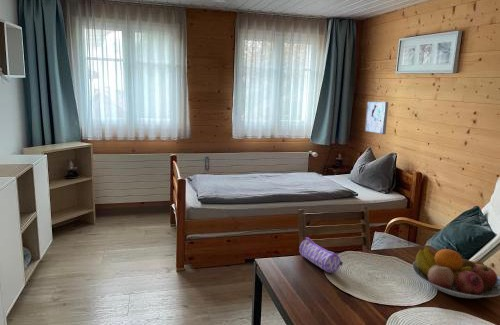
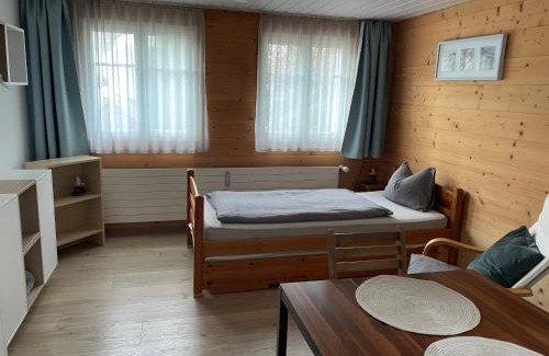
- fruit bowl (457, 271)
- pencil case (319, 254)
- wall art (376, 117)
